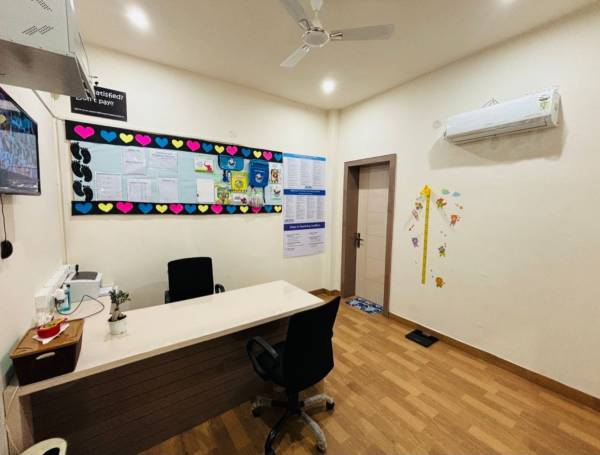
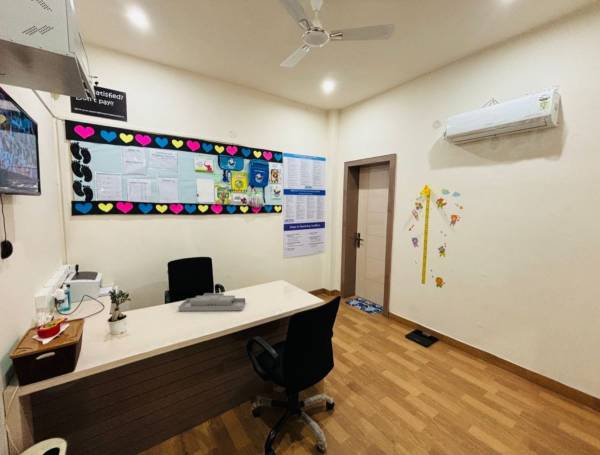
+ desk organizer (213, 301)
